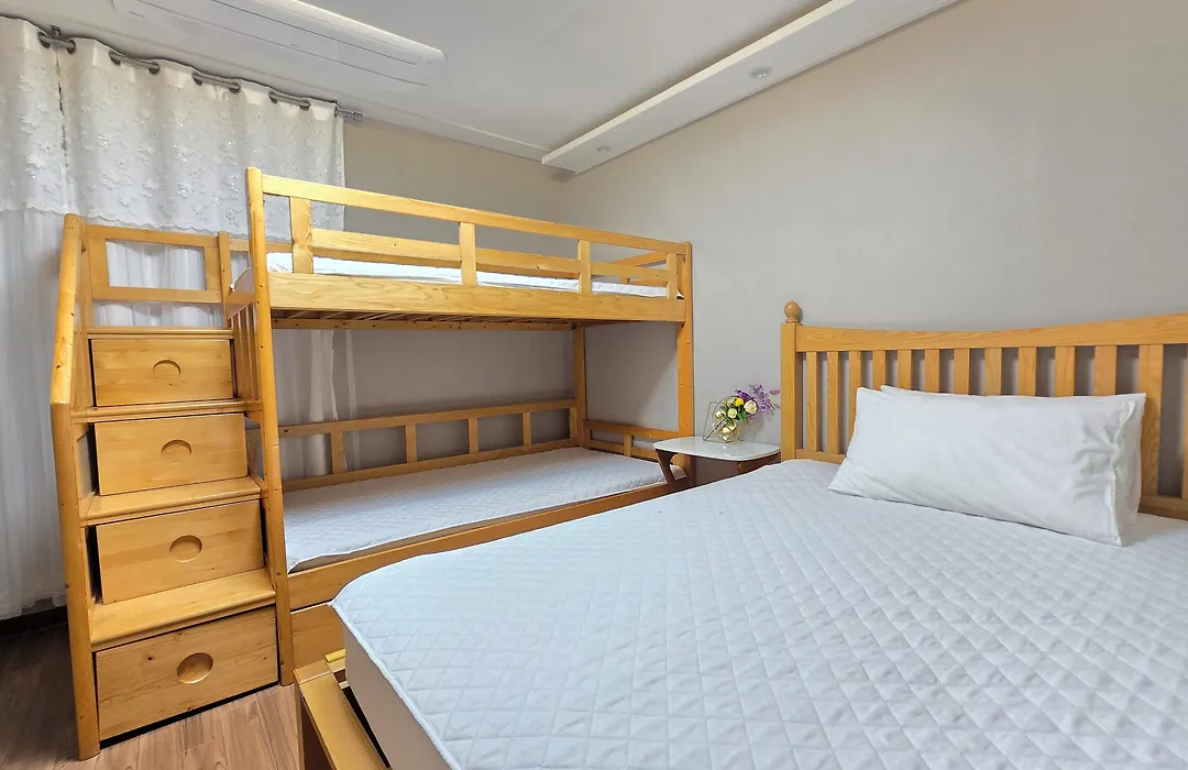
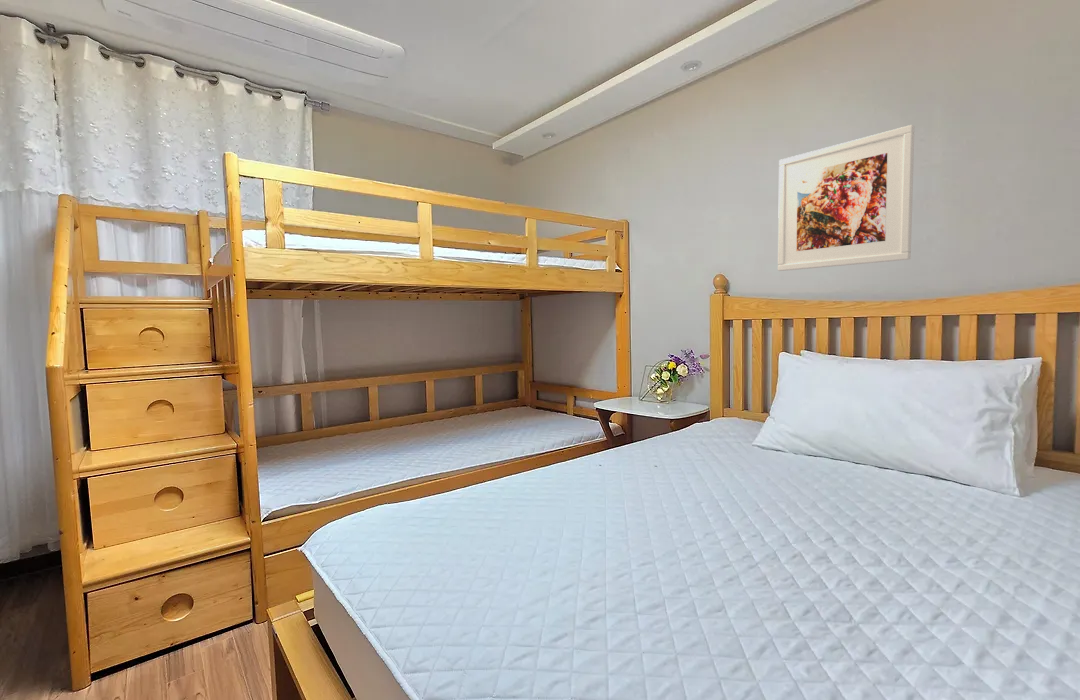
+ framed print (839, 205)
